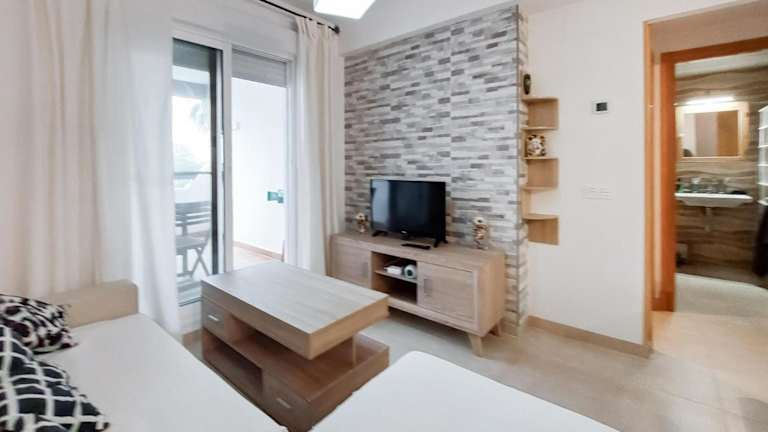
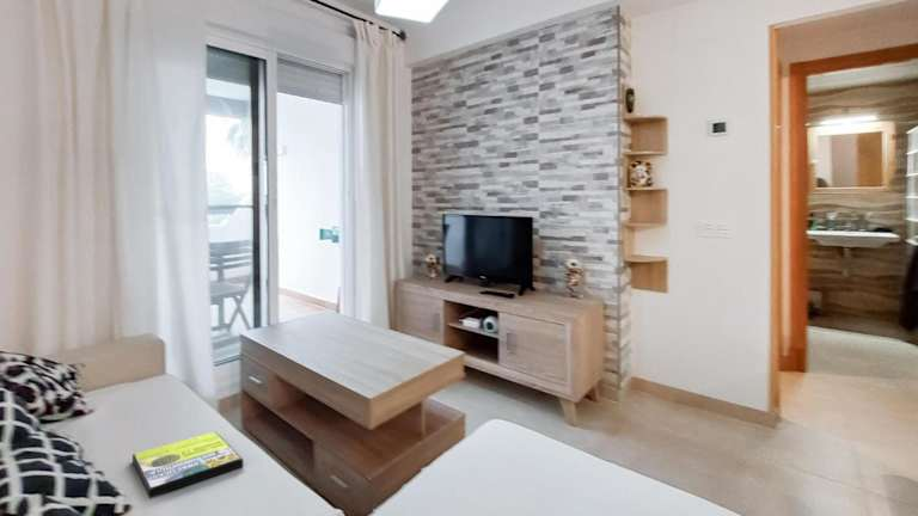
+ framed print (186, 460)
